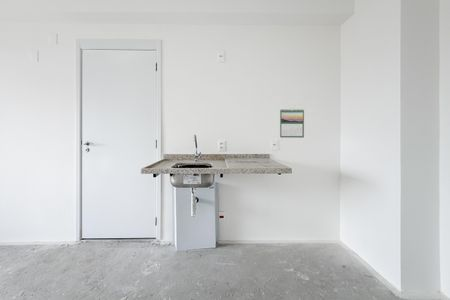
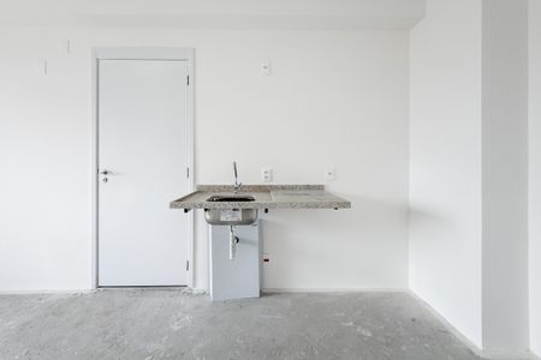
- calendar (292, 123)
